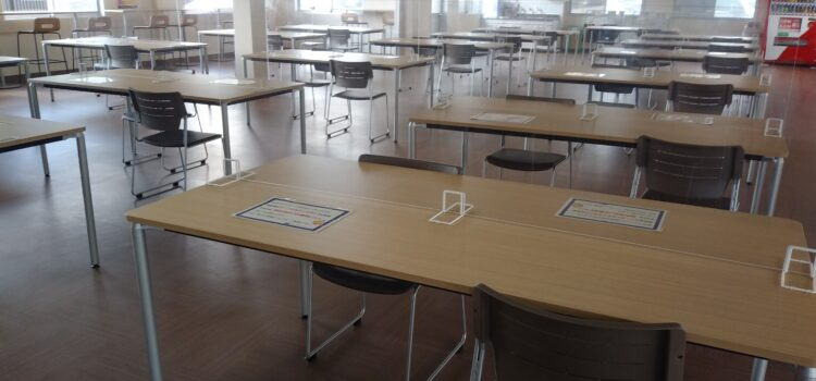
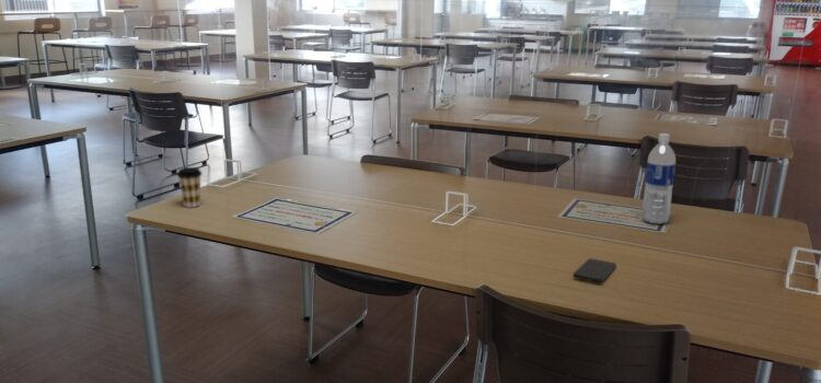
+ smartphone (594, 269)
+ coffee cup (190, 187)
+ water bottle (659, 178)
